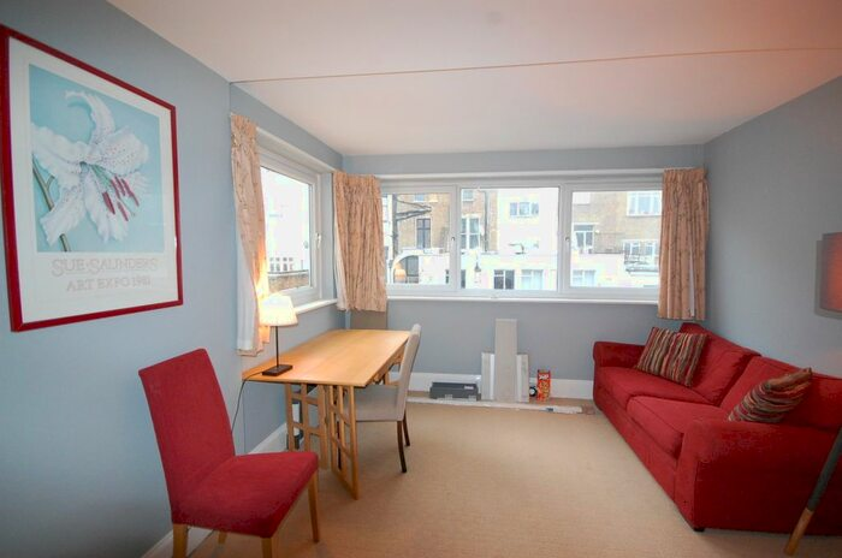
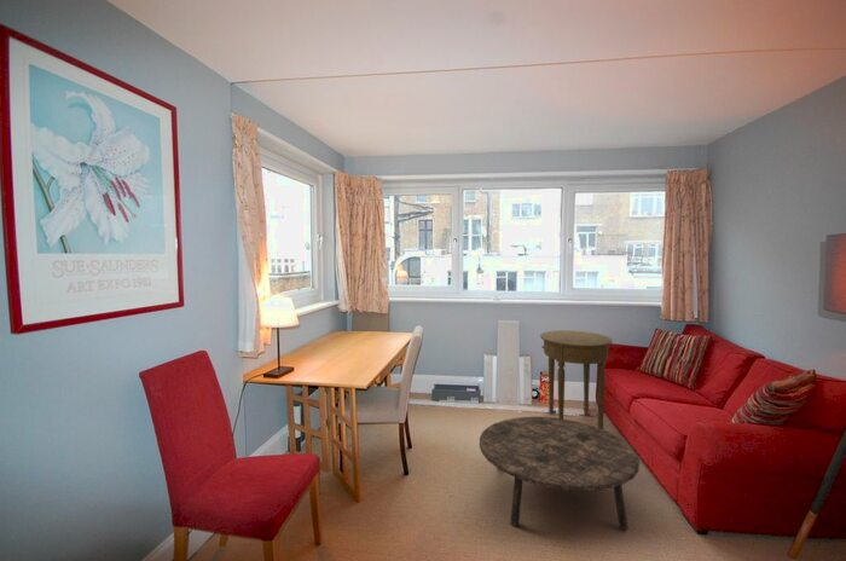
+ coffee table (554, 469)
+ side table (584, 380)
